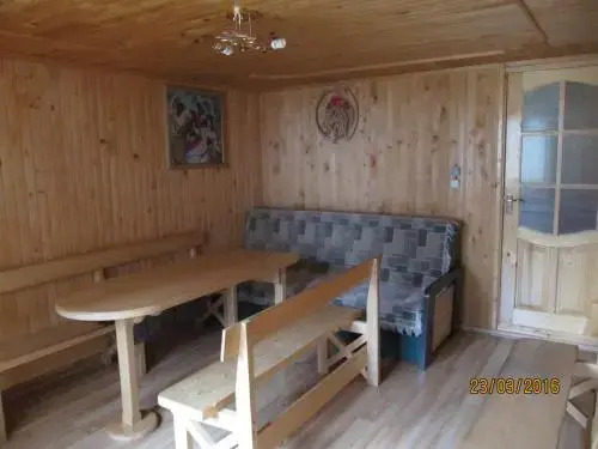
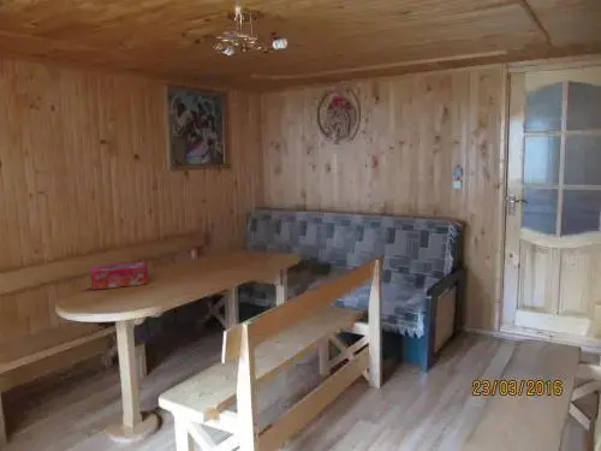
+ tissue box (119, 274)
